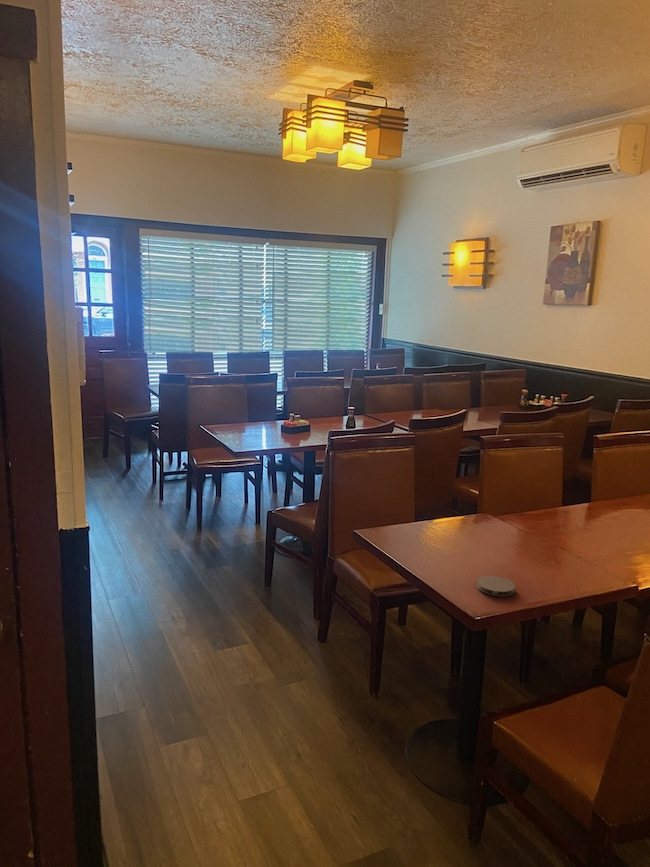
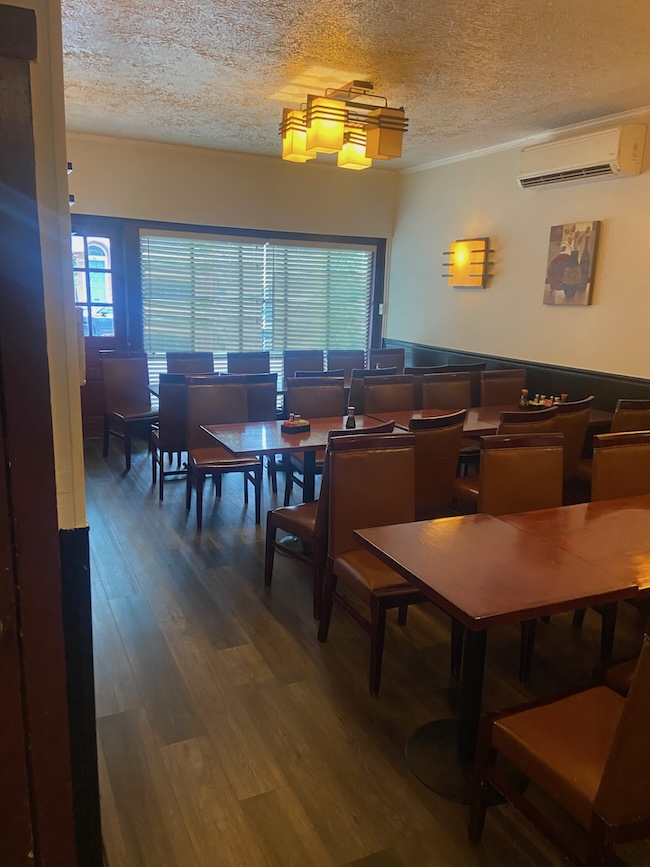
- coaster (495, 585)
